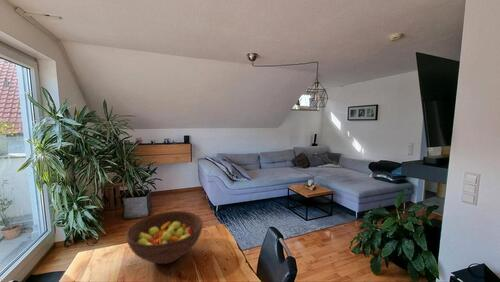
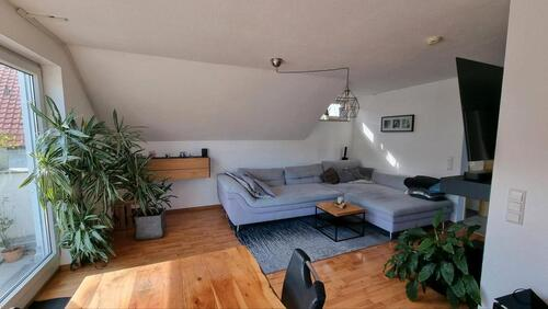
- fruit bowl (167, 240)
